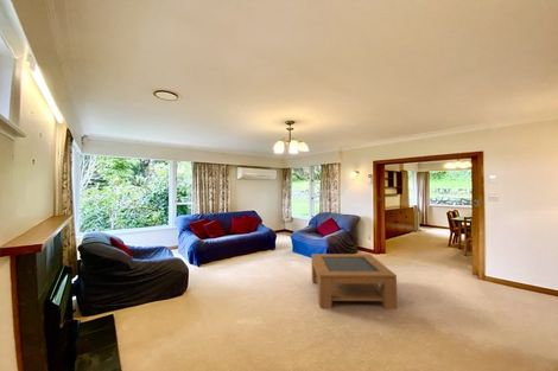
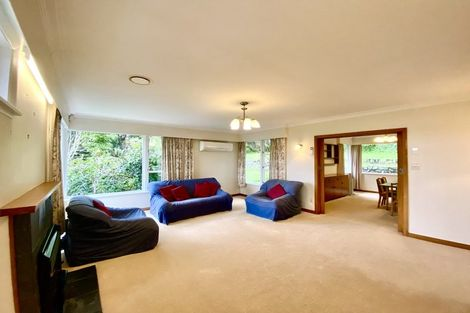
- coffee table (348, 277)
